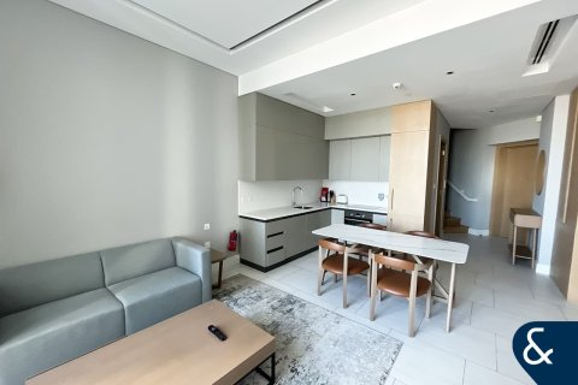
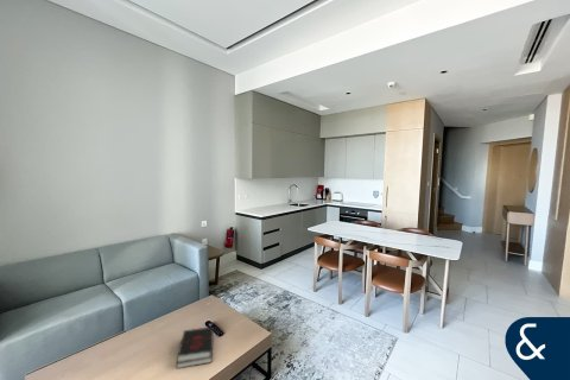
+ hardback book (196, 344)
